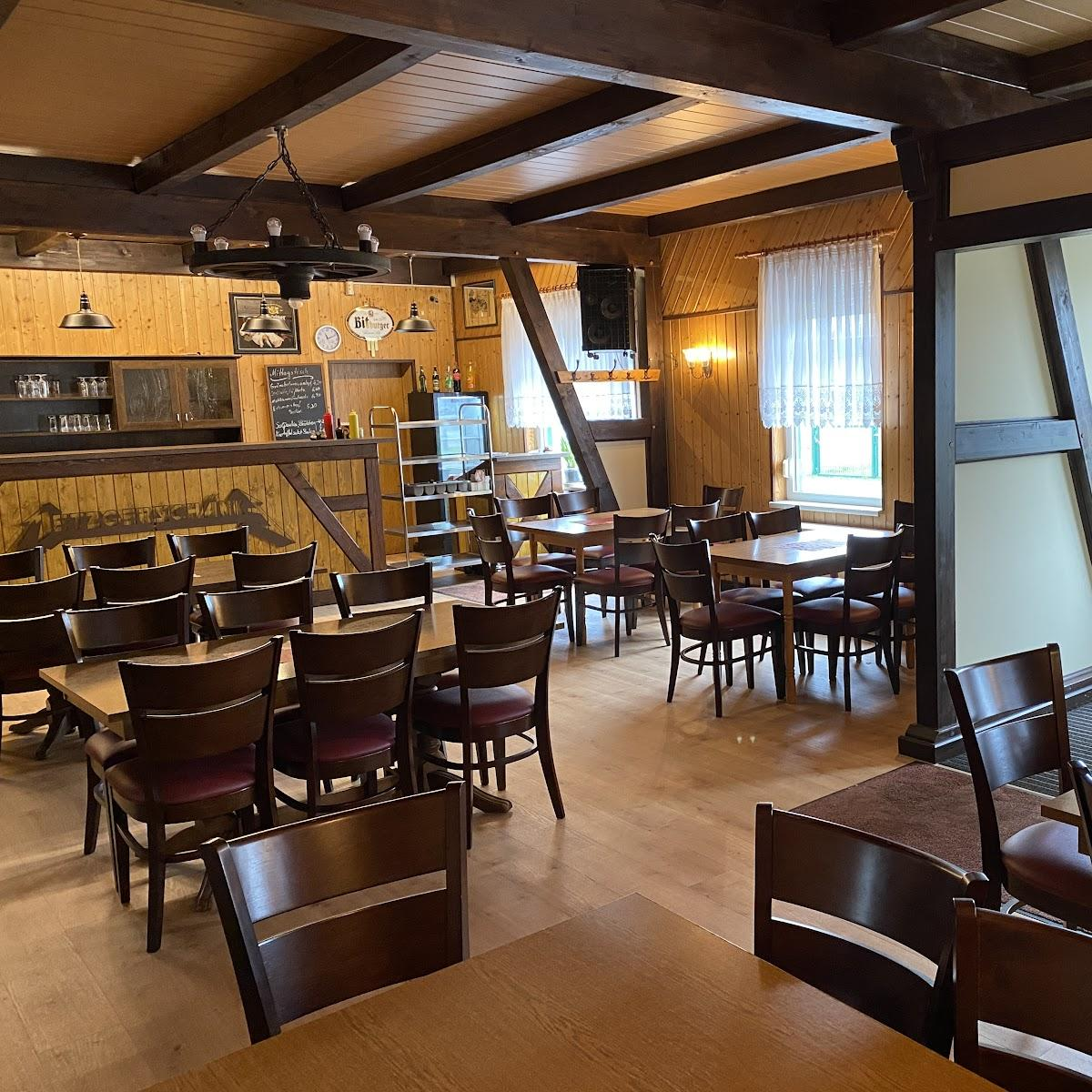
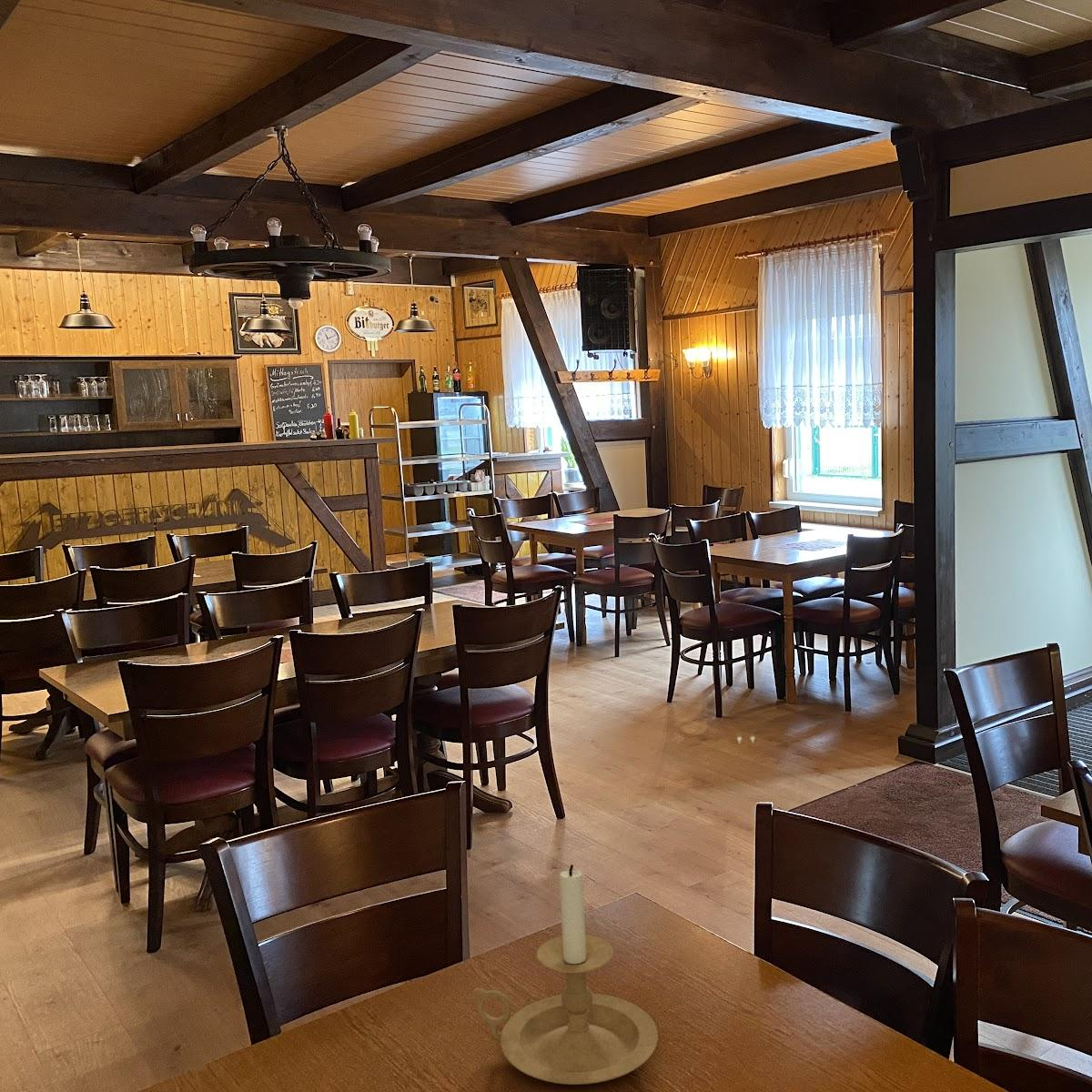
+ candle holder (574, 960)
